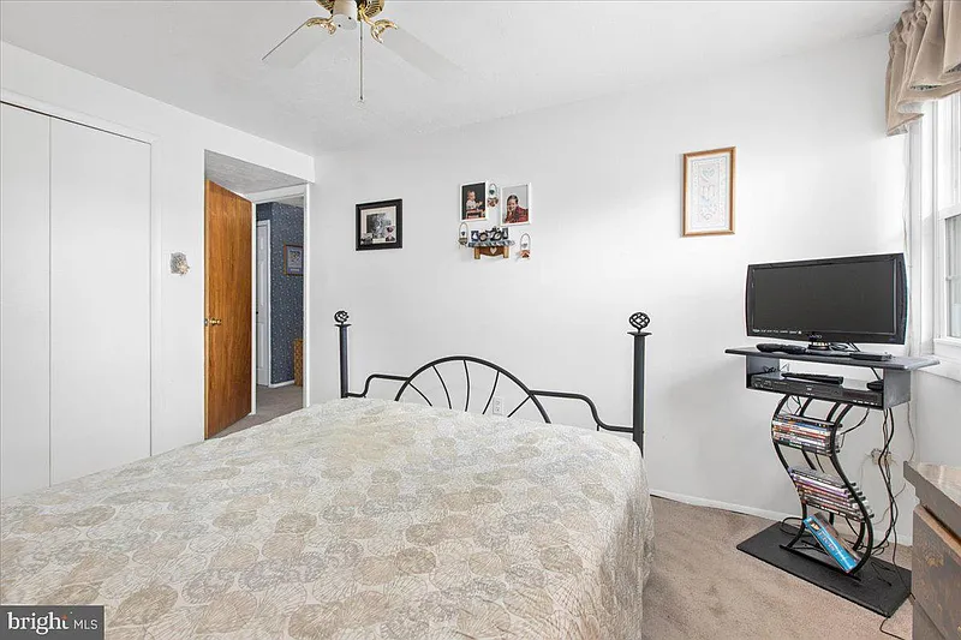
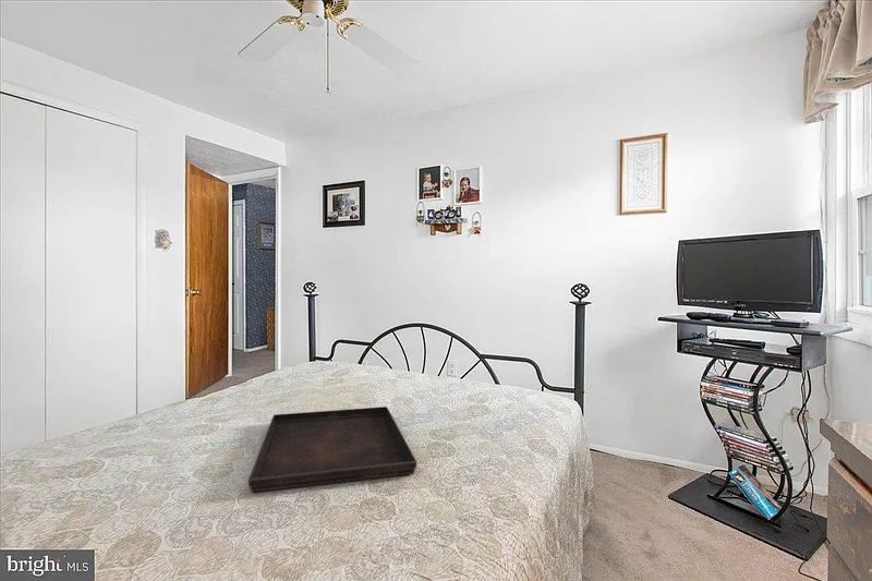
+ serving tray (334, 439)
